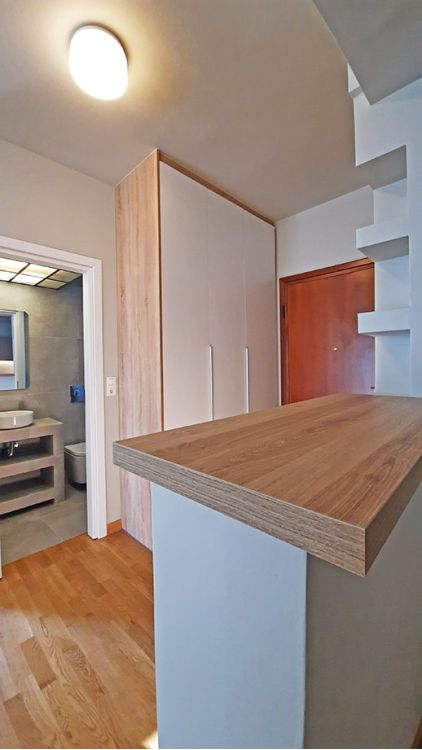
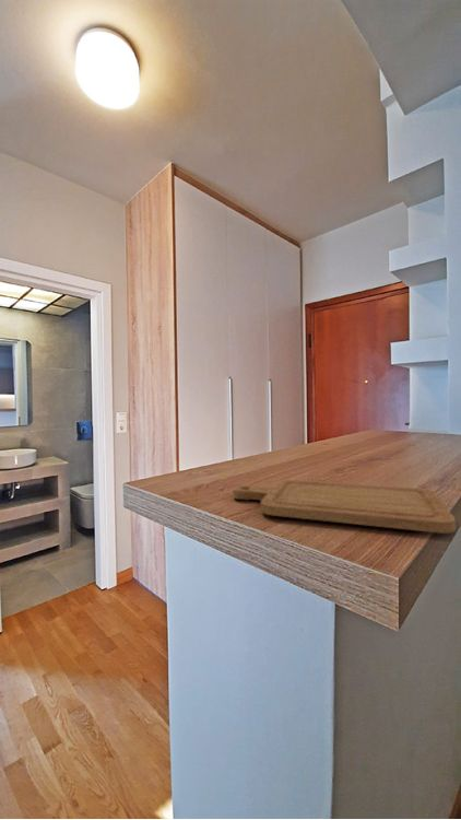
+ chopping board (328, 499)
